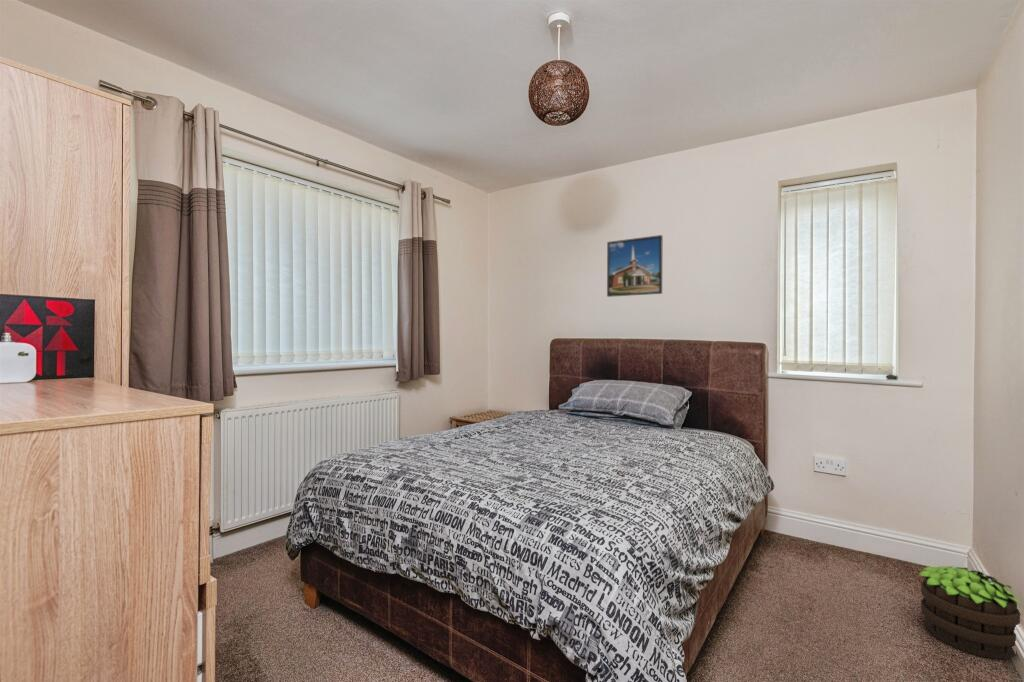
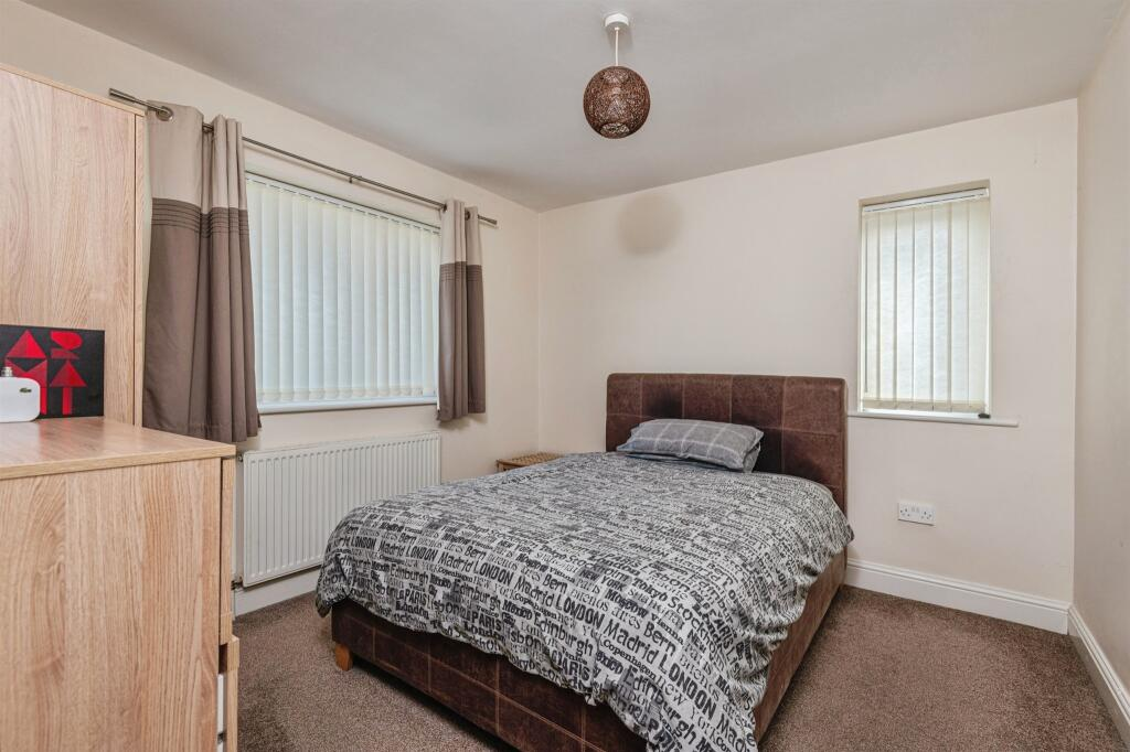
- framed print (633, 266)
- potted plant (968, 604)
